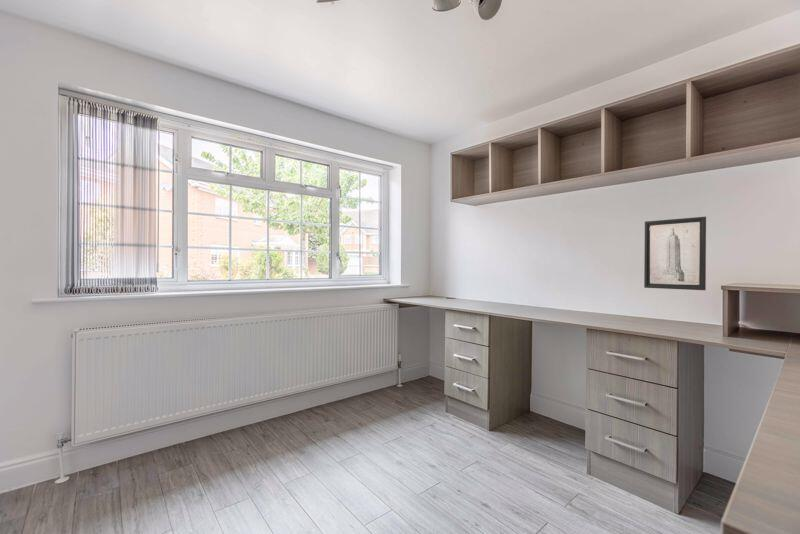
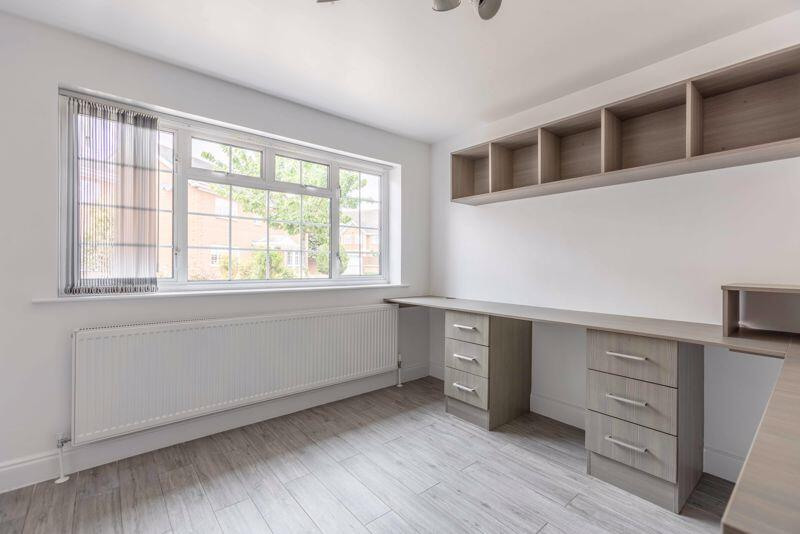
- wall art (673, 254)
